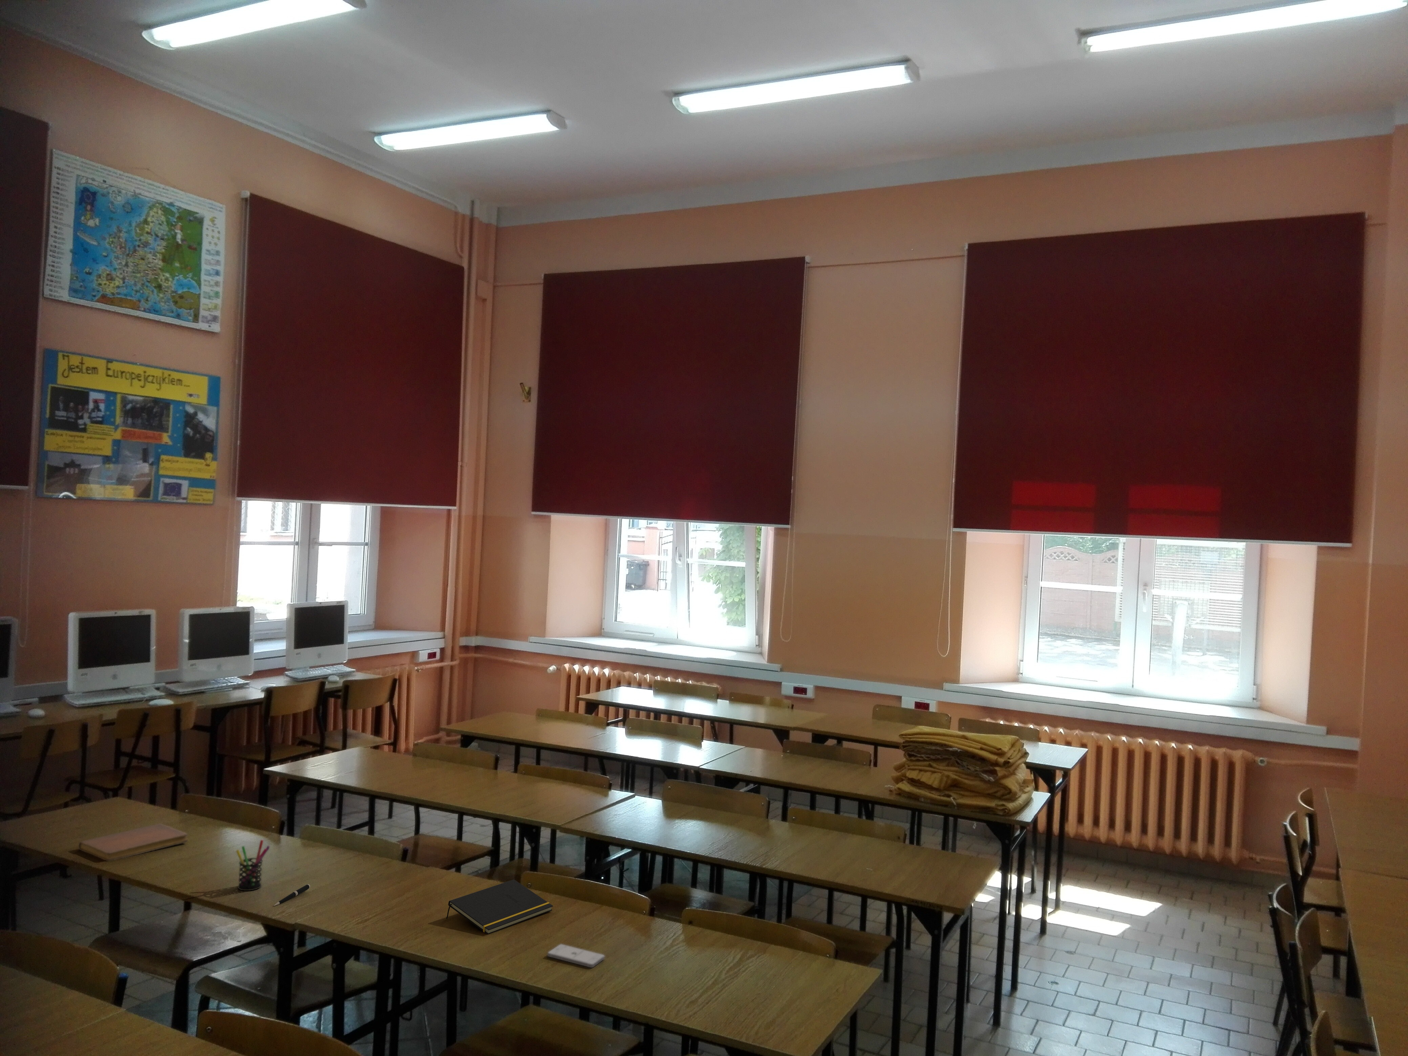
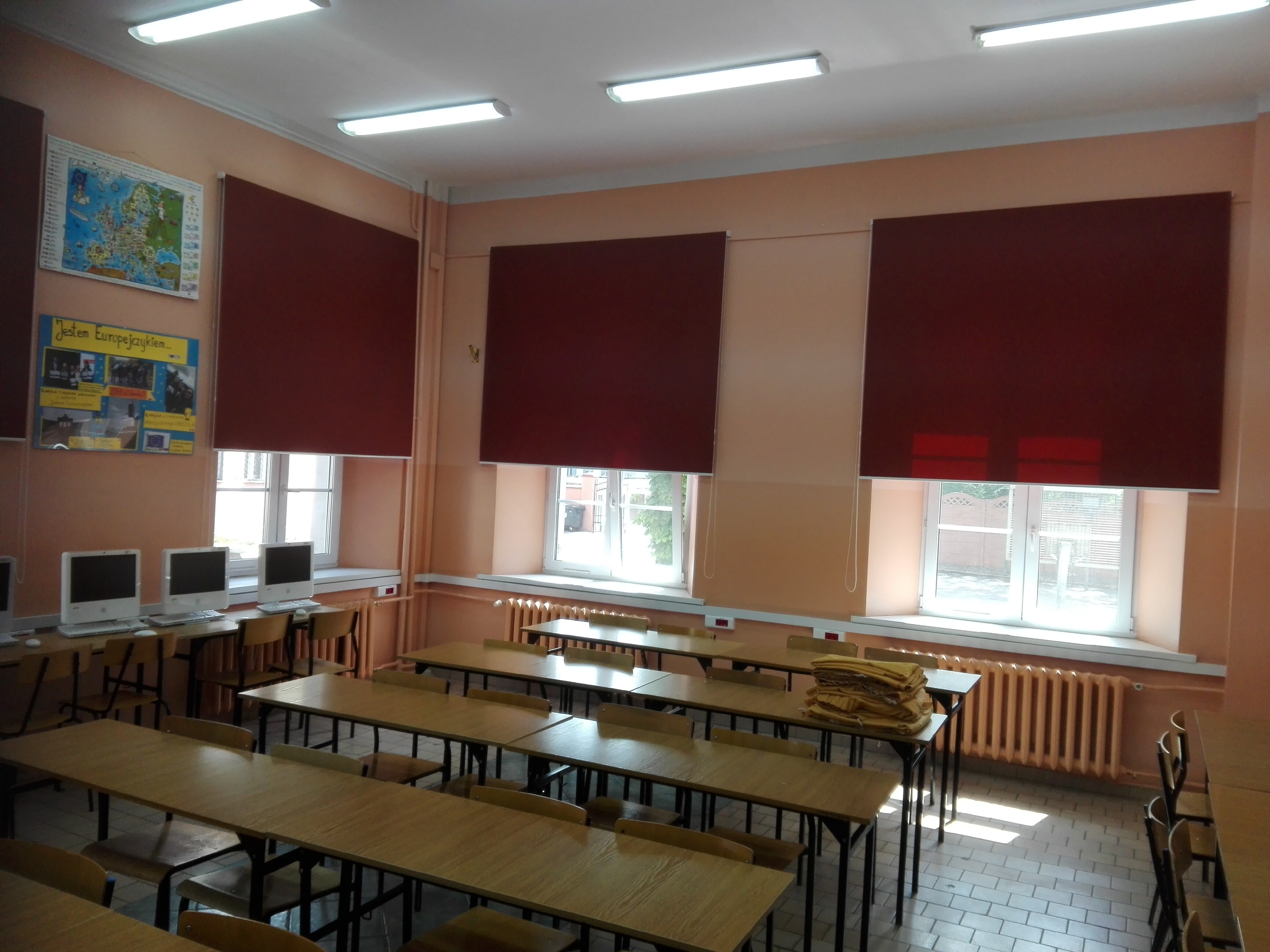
- smartphone (575, 955)
- pen (292, 895)
- notebook (134, 841)
- pen holder (251, 864)
- notepad (501, 905)
